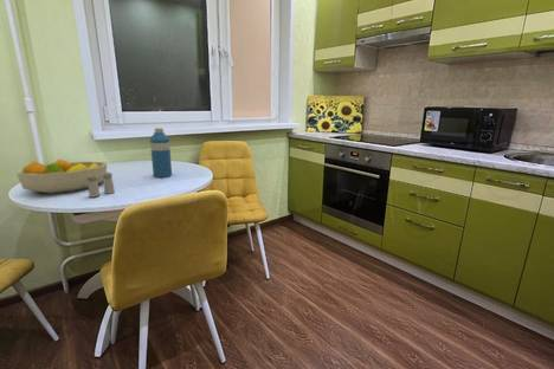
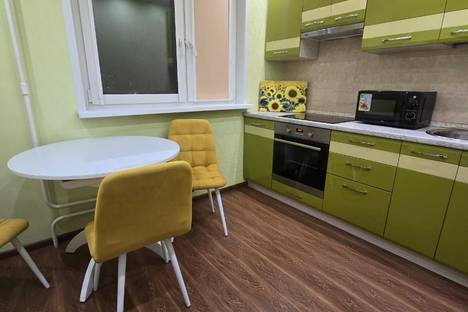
- fruit bowl (66, 173)
- salt and pepper shaker (97, 183)
- water bottle (160, 151)
